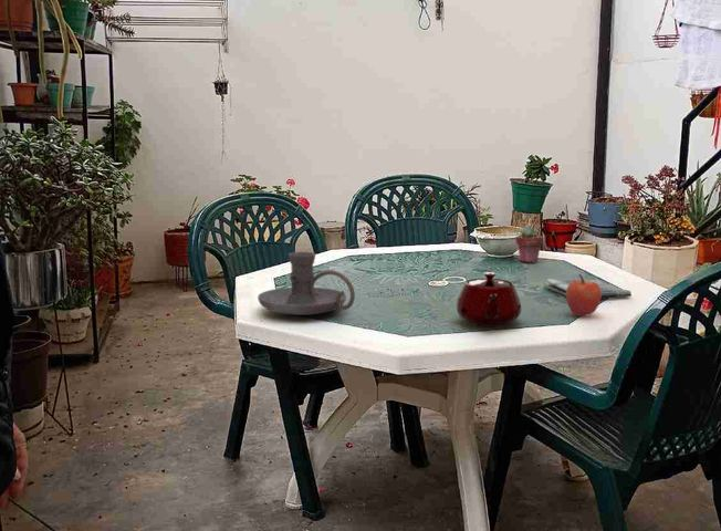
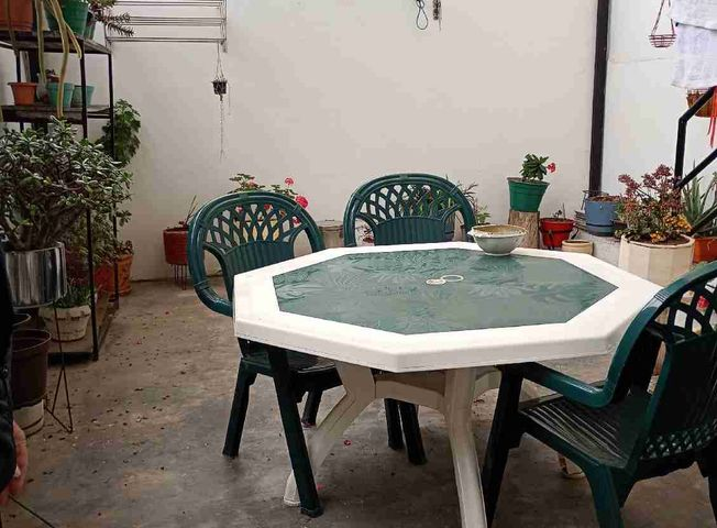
- teapot (489, 298)
- dish towel (588, 281)
- potted succulent (529, 243)
- apple (583, 294)
- candle holder (310, 283)
